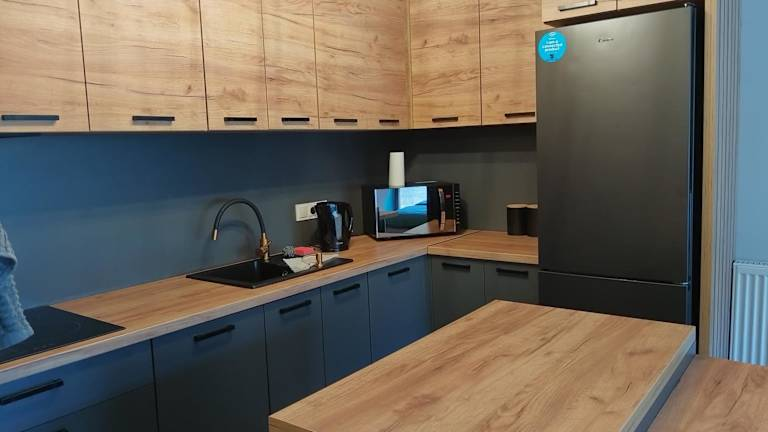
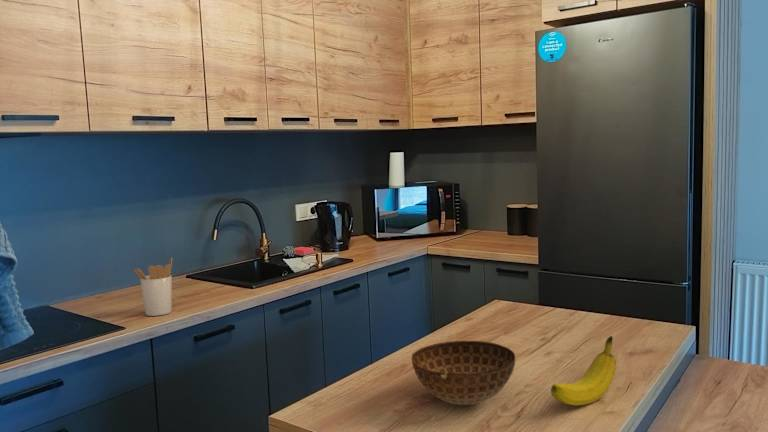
+ fruit (585, 374)
+ utensil holder (158, 287)
+ bowl (462, 377)
